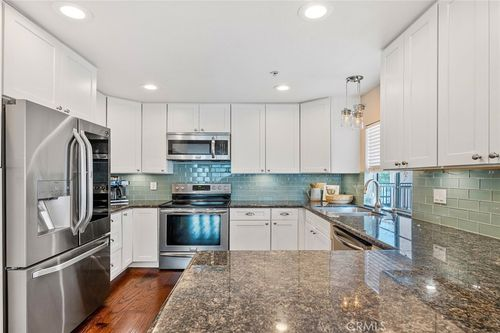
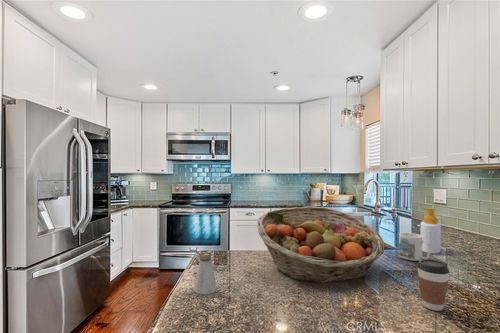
+ soap bottle (430, 229)
+ fruit basket (318, 240)
+ coffee cup (432, 284)
+ mug (414, 247)
+ saltshaker (205, 273)
